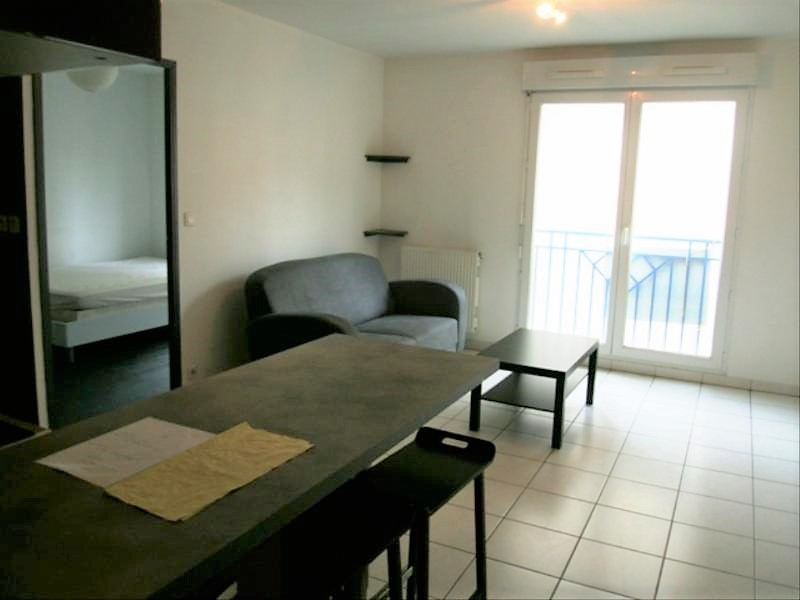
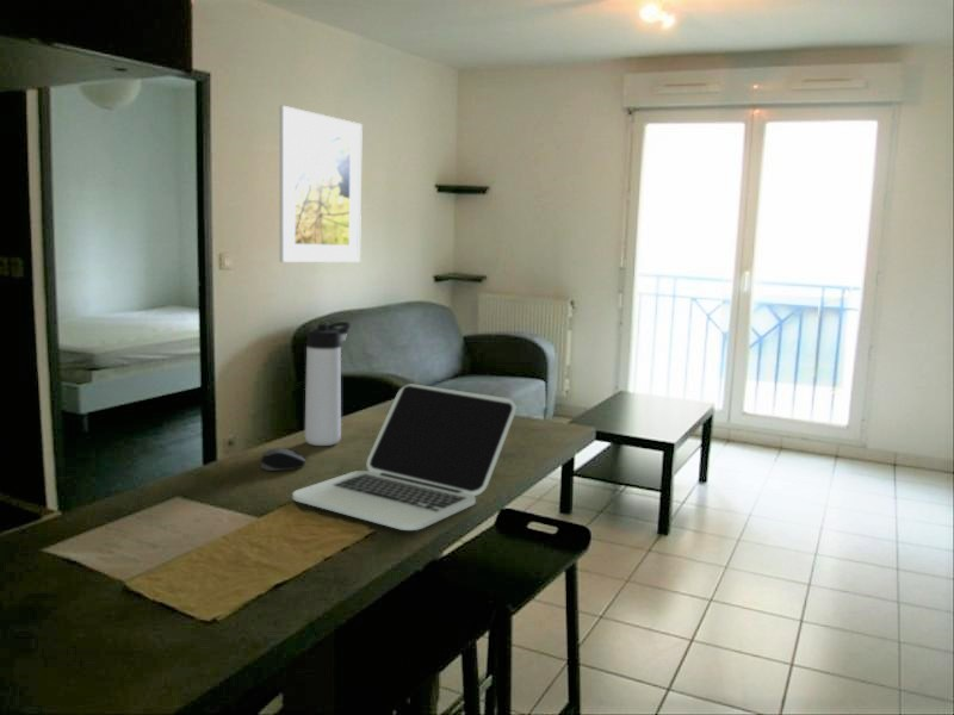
+ computer mouse (283, 458)
+ laptop (407, 447)
+ thermos bottle (328, 383)
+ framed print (322, 189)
